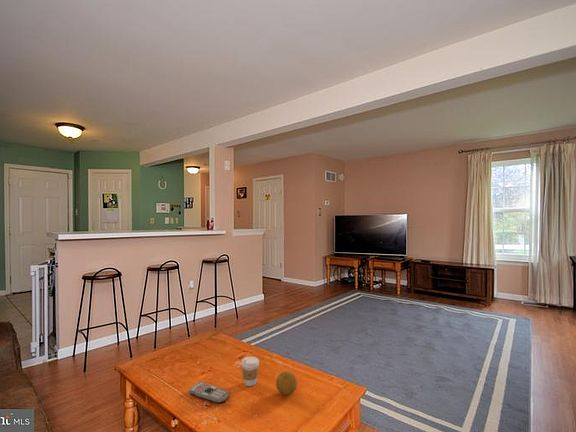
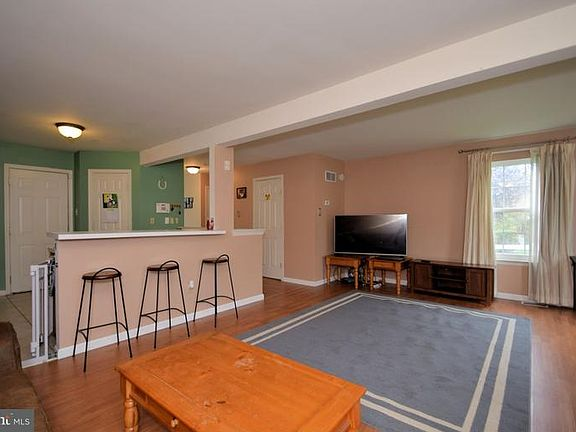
- remote control (209, 392)
- coffee cup (250, 370)
- fruit (286, 382)
